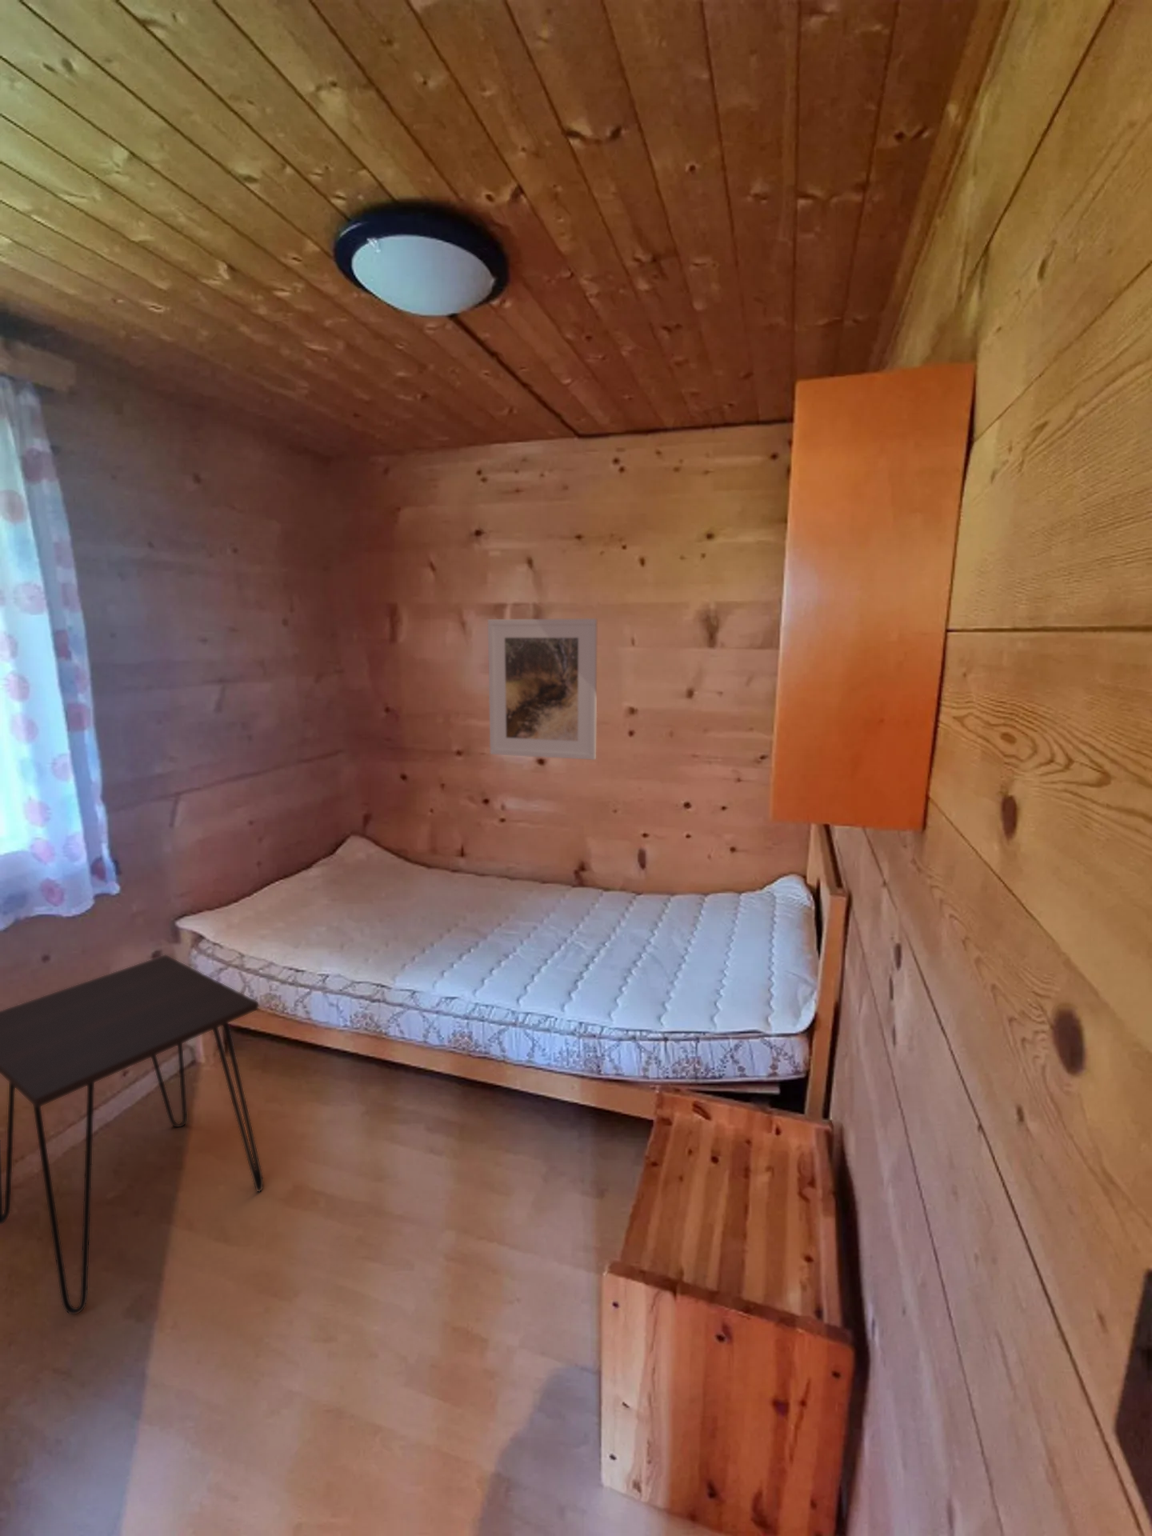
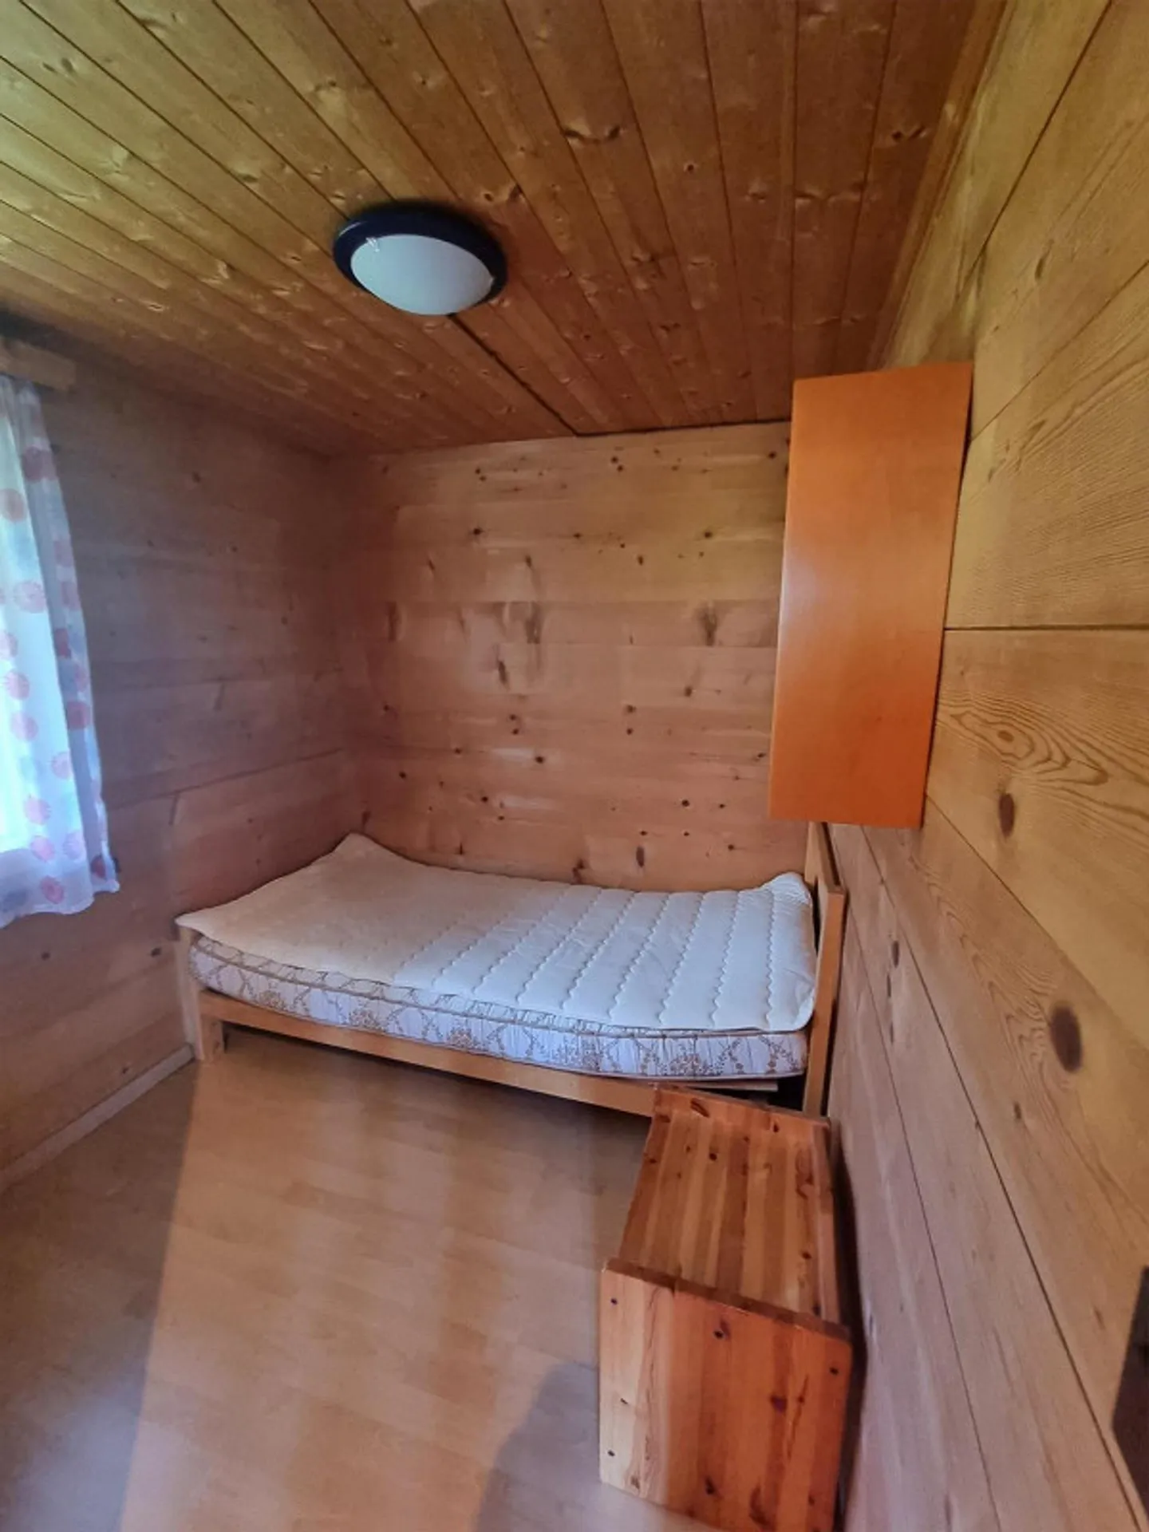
- desk (93, 1111)
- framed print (542, 689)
